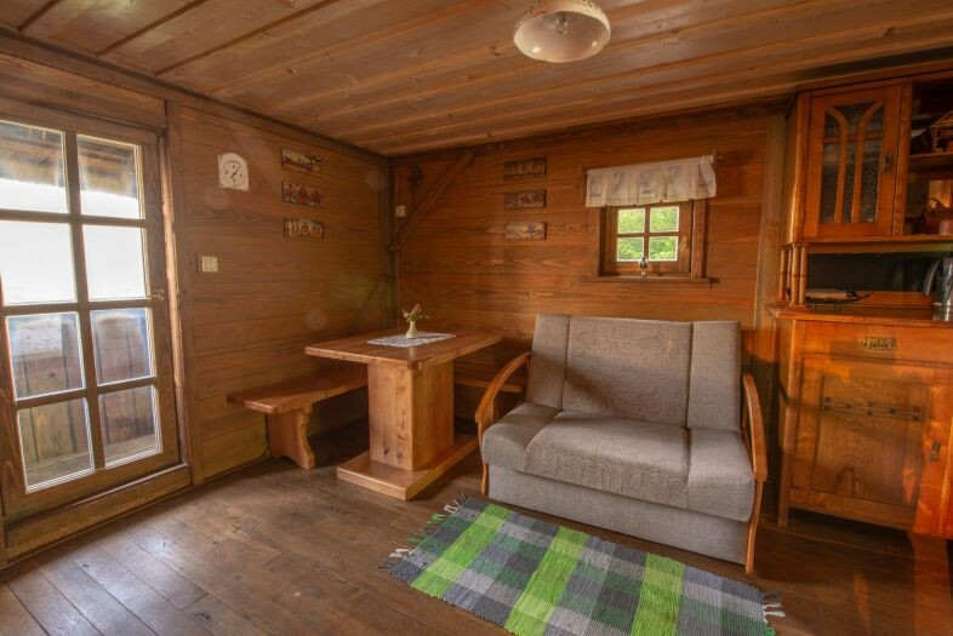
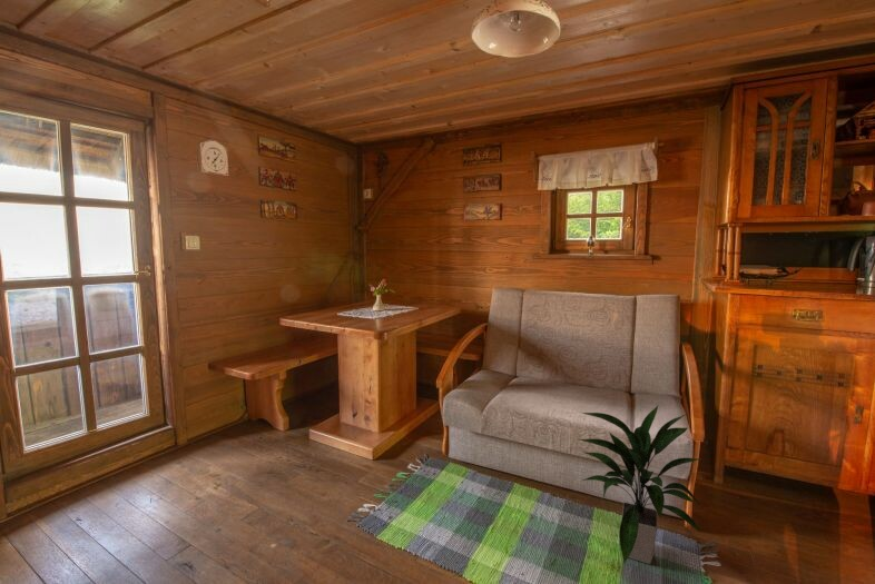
+ indoor plant (638, 481)
